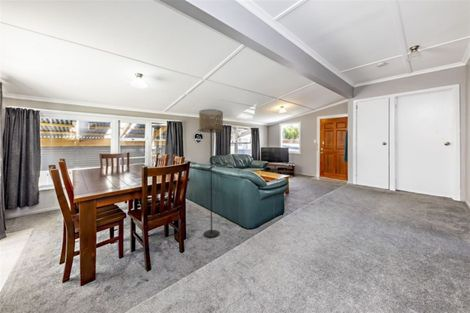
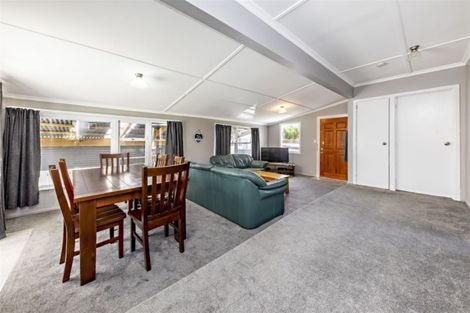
- floor lamp (211, 172)
